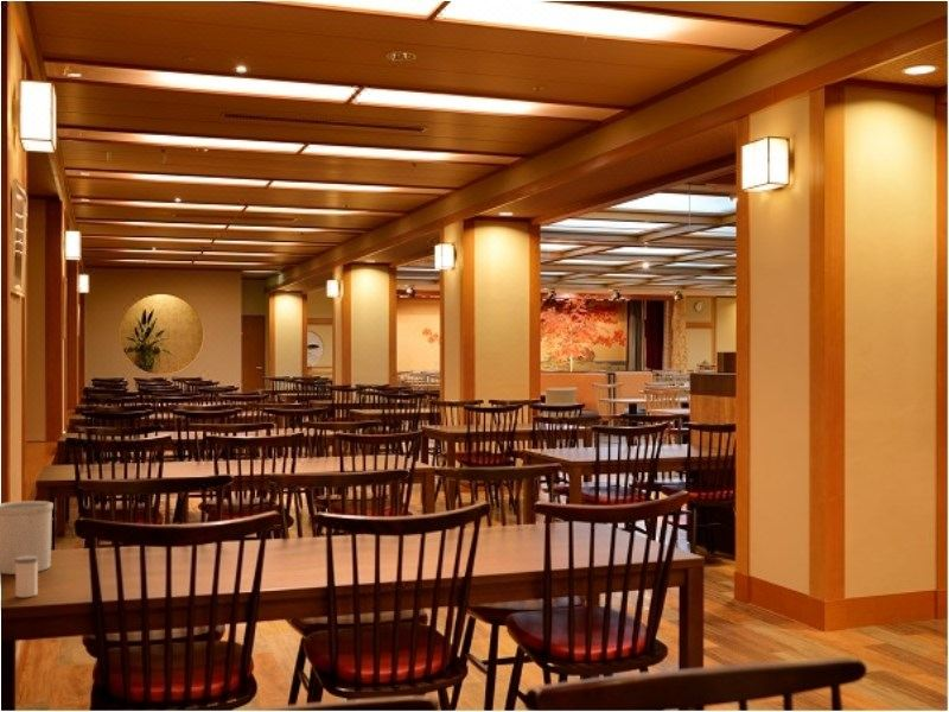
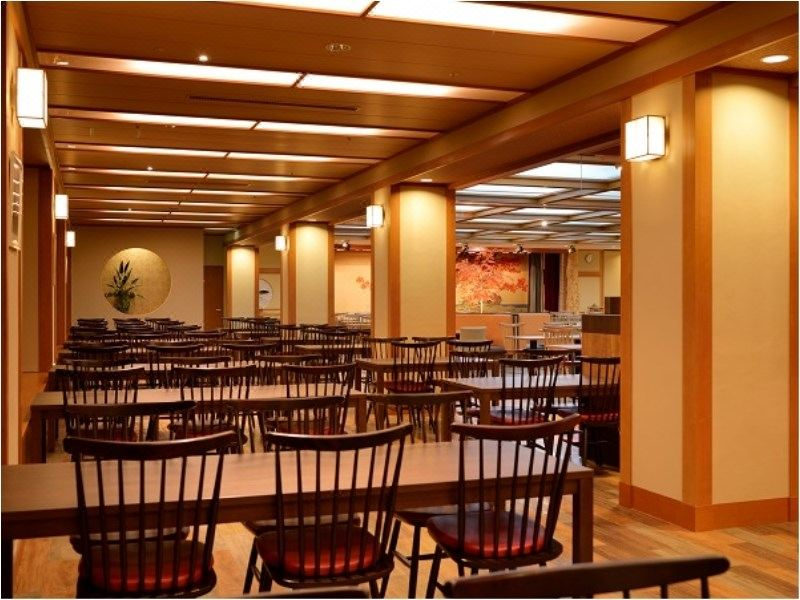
- utensil holder (23, 536)
- salt shaker (26, 576)
